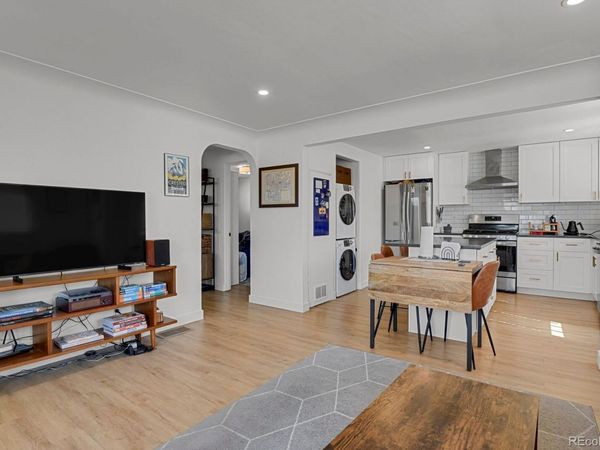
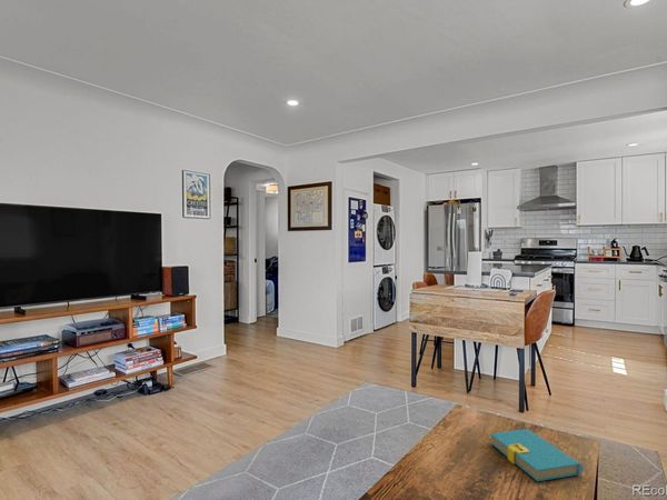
+ book (532, 452)
